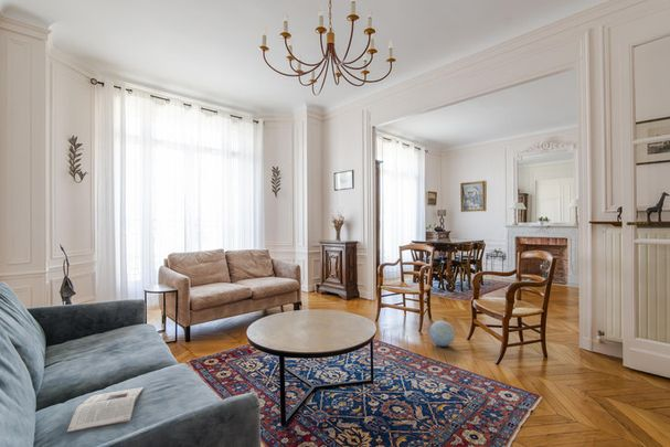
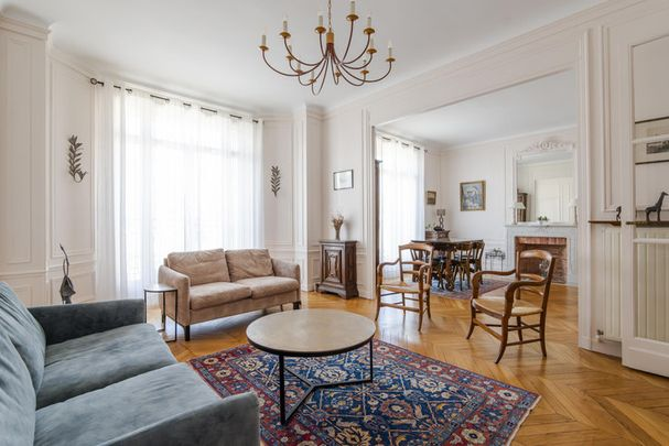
- magazine (109, 402)
- ball (442, 333)
